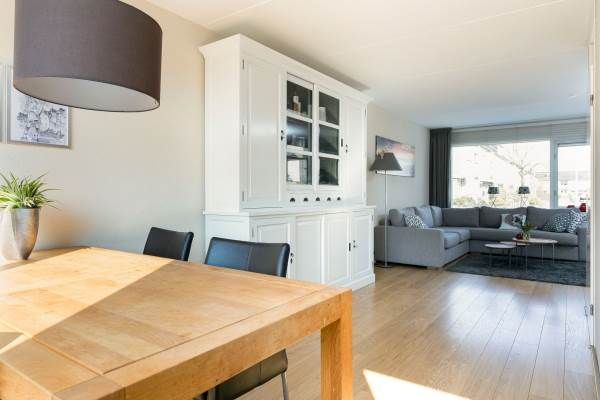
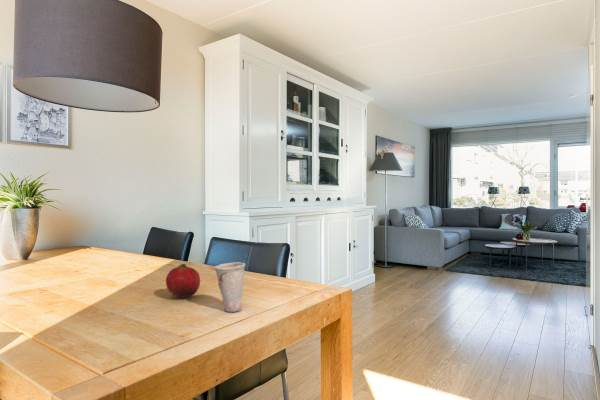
+ cup (229, 286)
+ fruit (183, 280)
